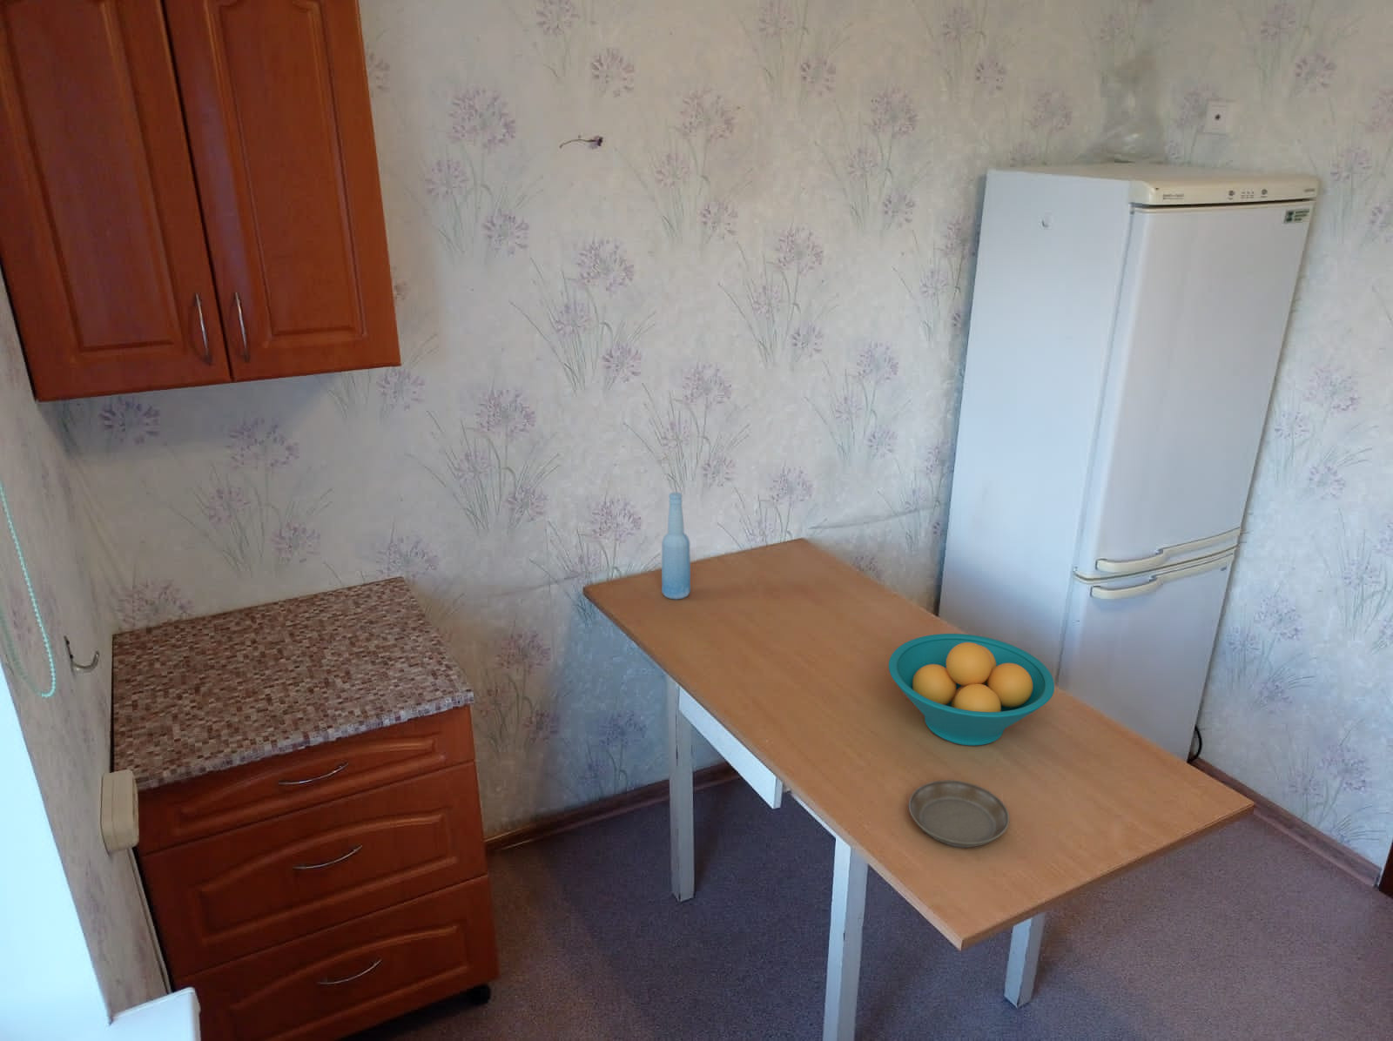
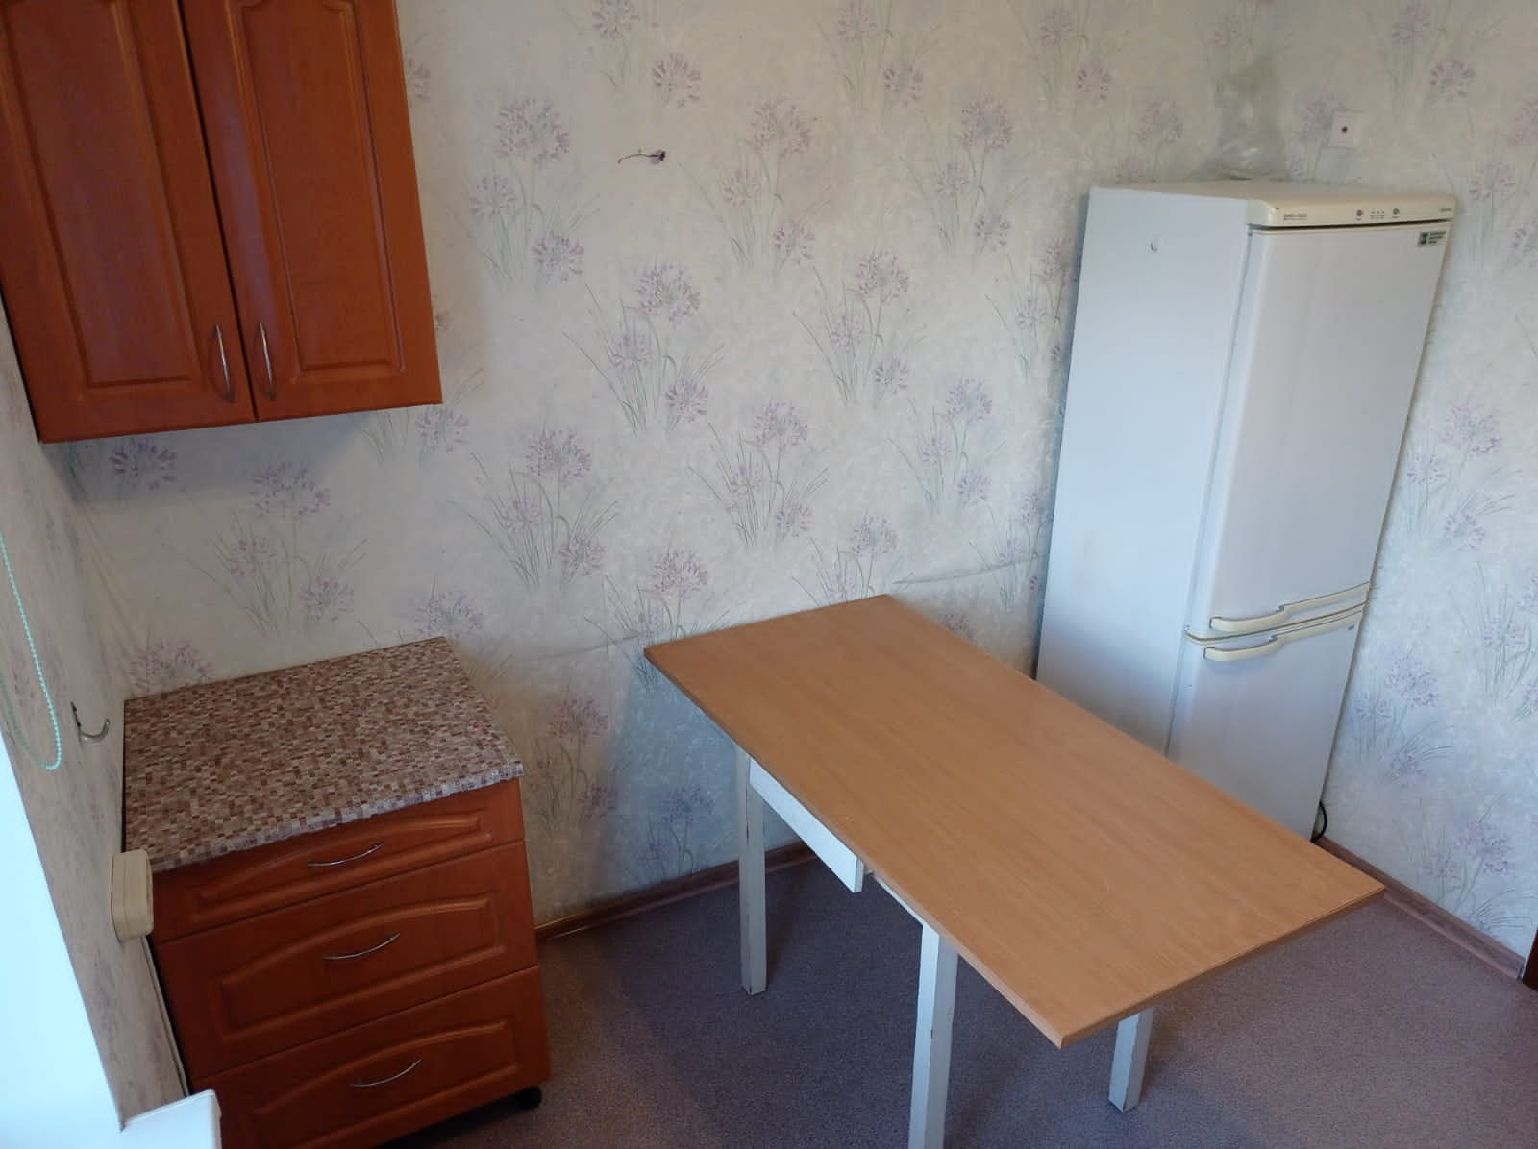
- fruit bowl (968, 686)
- bottle (676, 545)
- saucer (958, 817)
